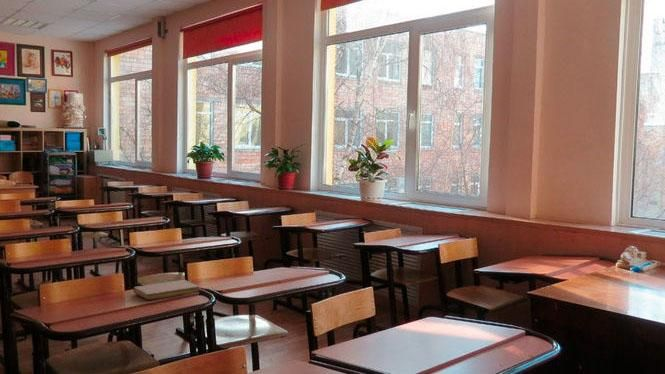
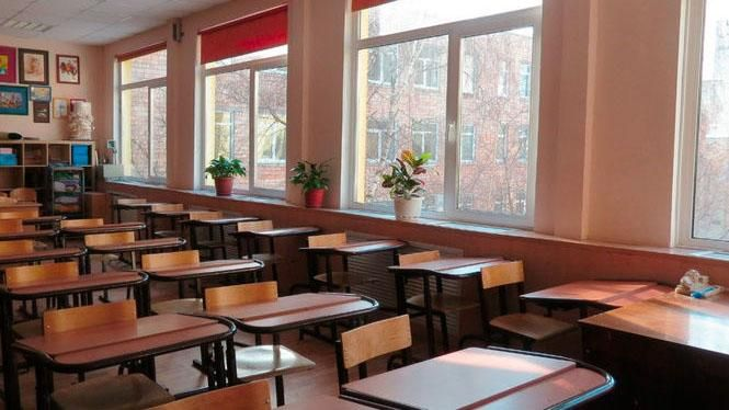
- notebook (166, 289)
